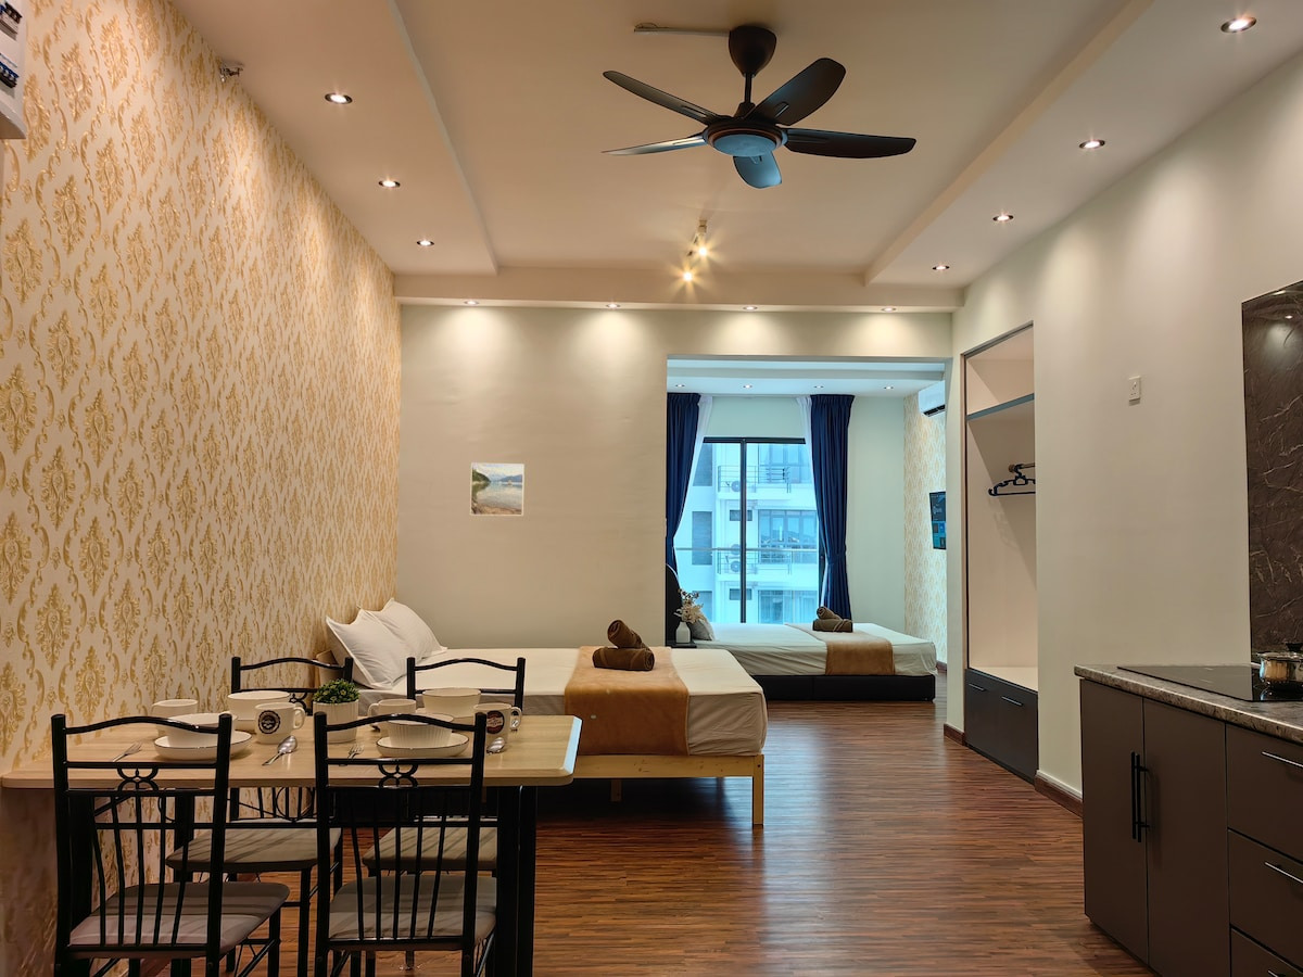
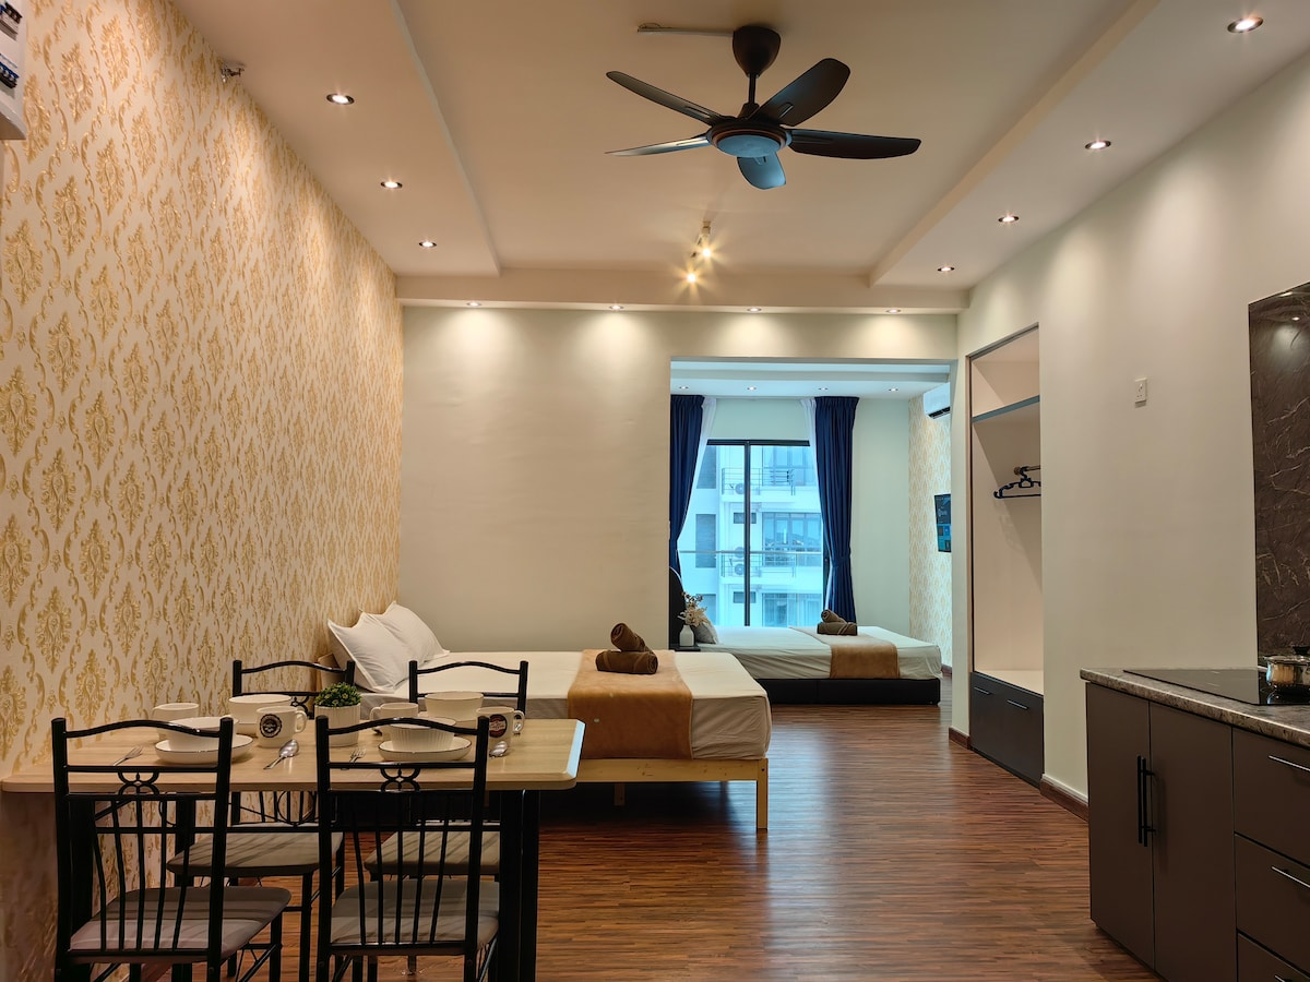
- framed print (497, 488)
